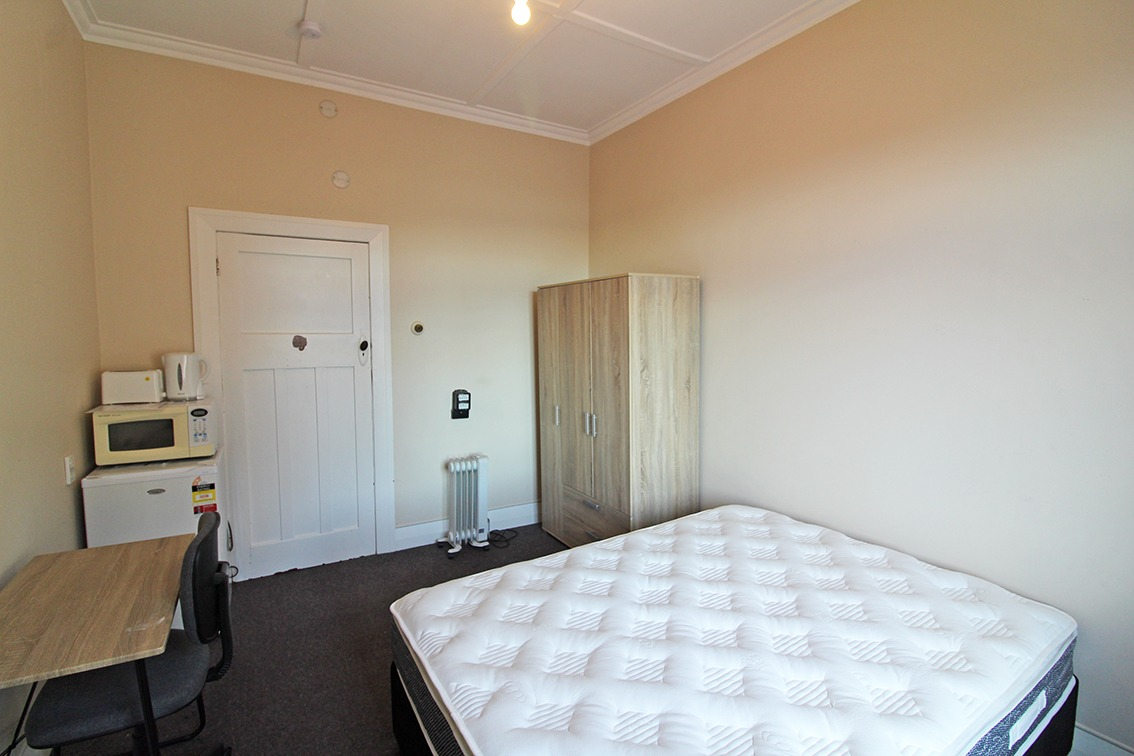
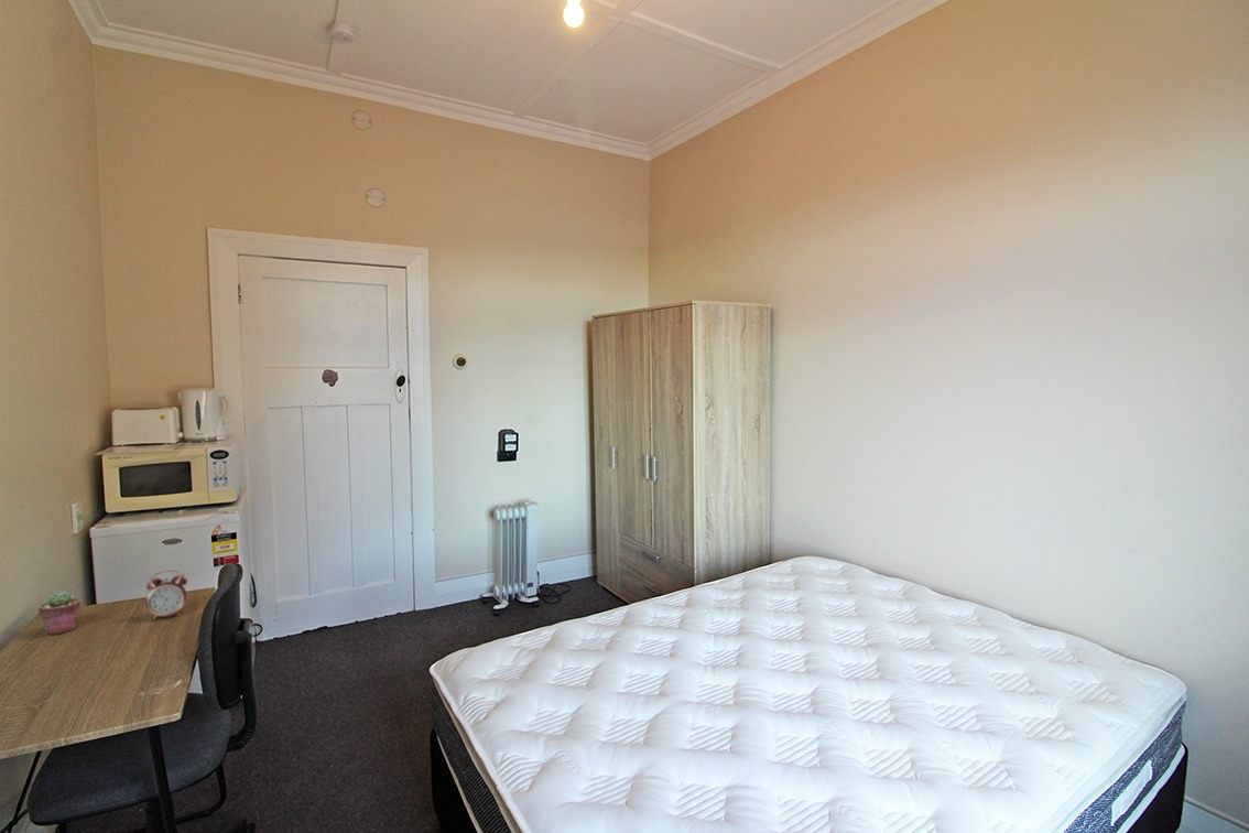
+ alarm clock (166, 593)
+ potted succulent (59, 610)
